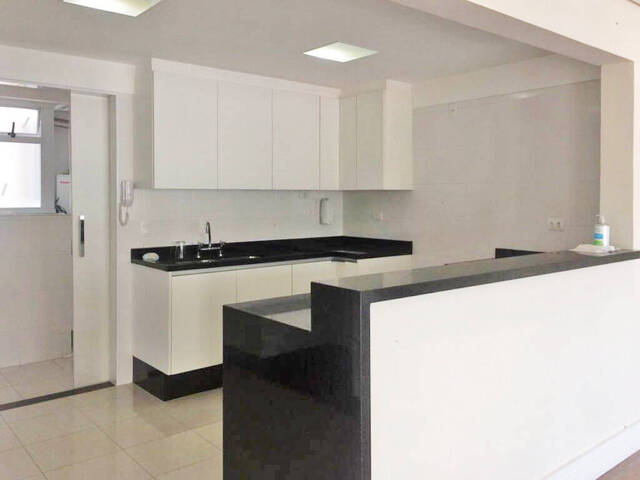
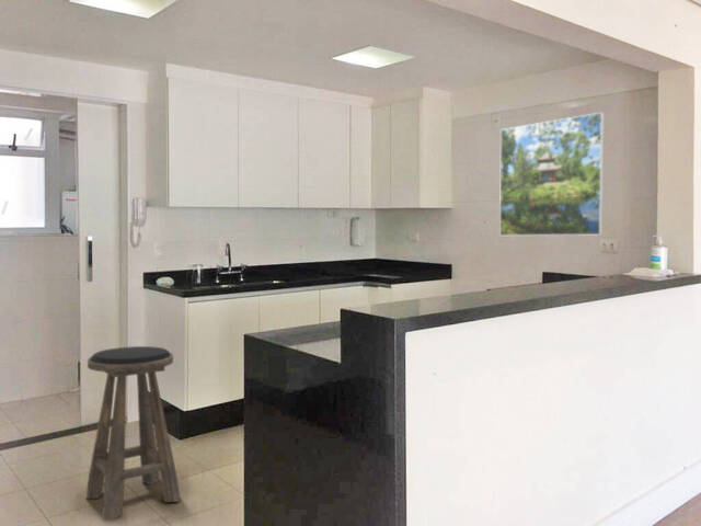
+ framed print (548, 179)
+ stool (139, 425)
